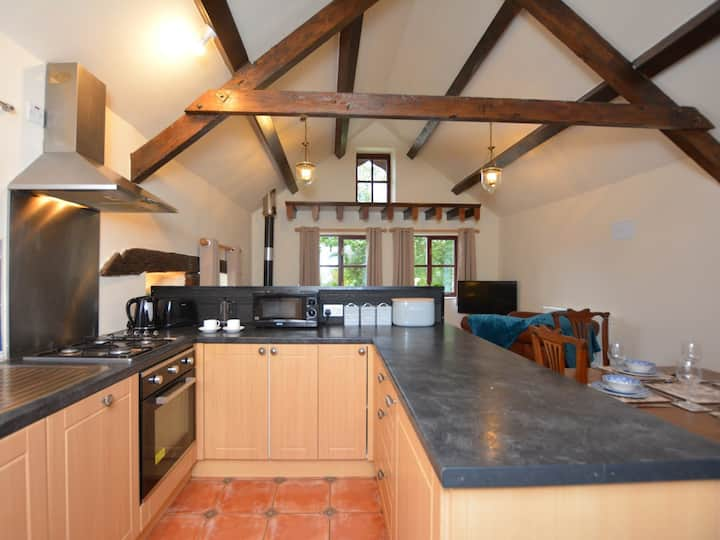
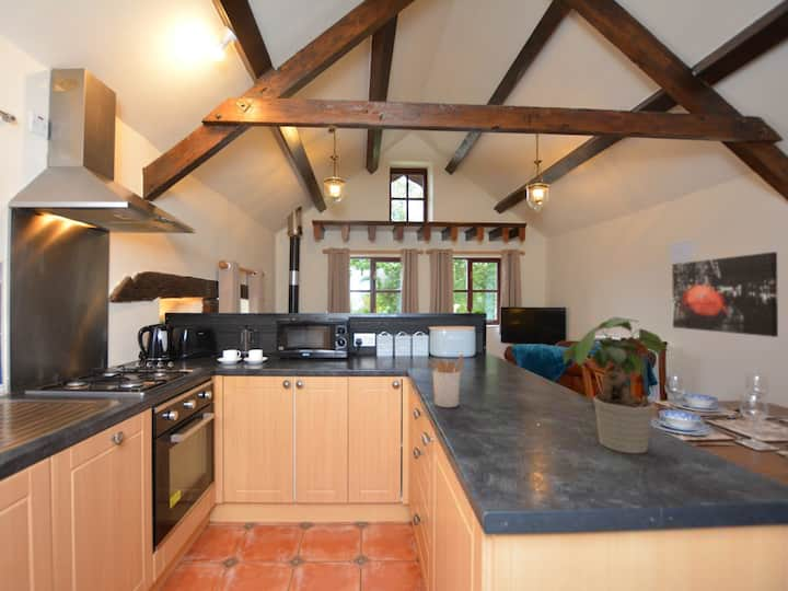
+ wall art (717, 294)
+ utensil holder (445, 380)
+ potted plant (613, 376)
